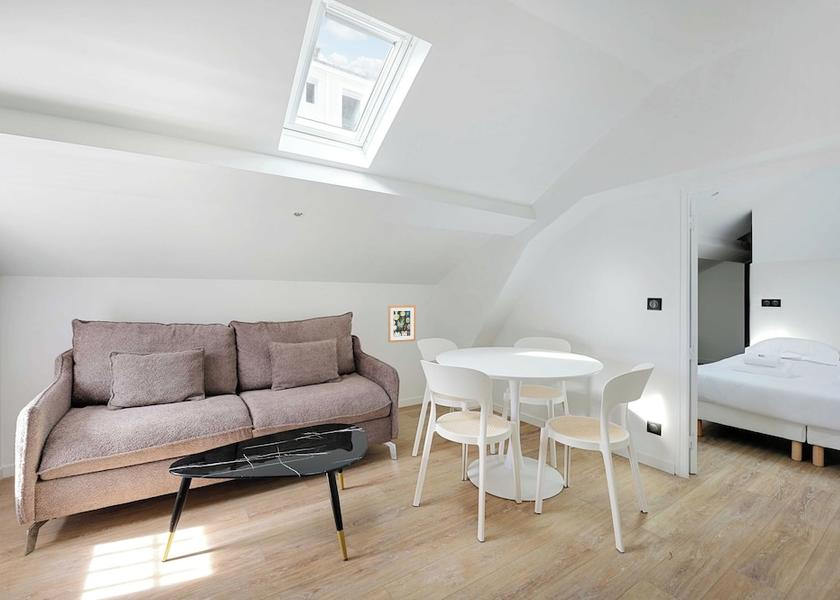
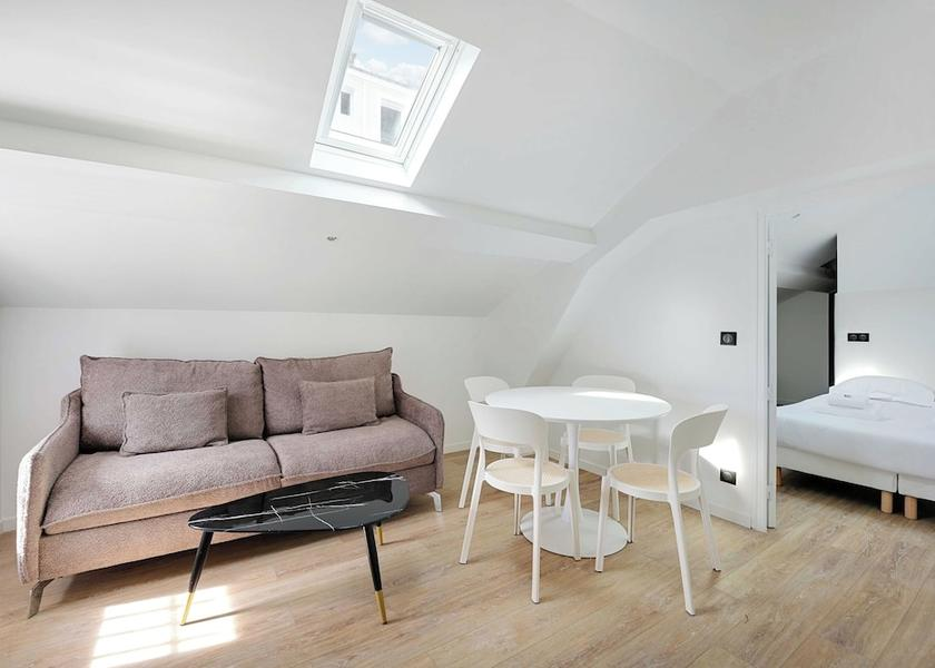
- wall art (402, 323)
